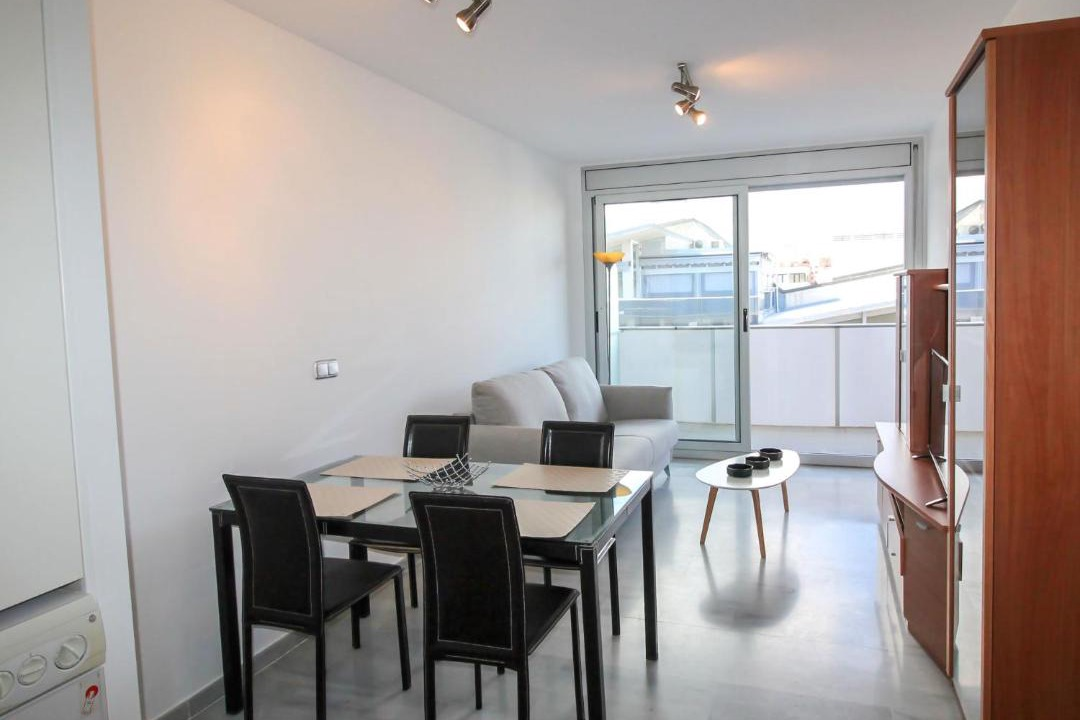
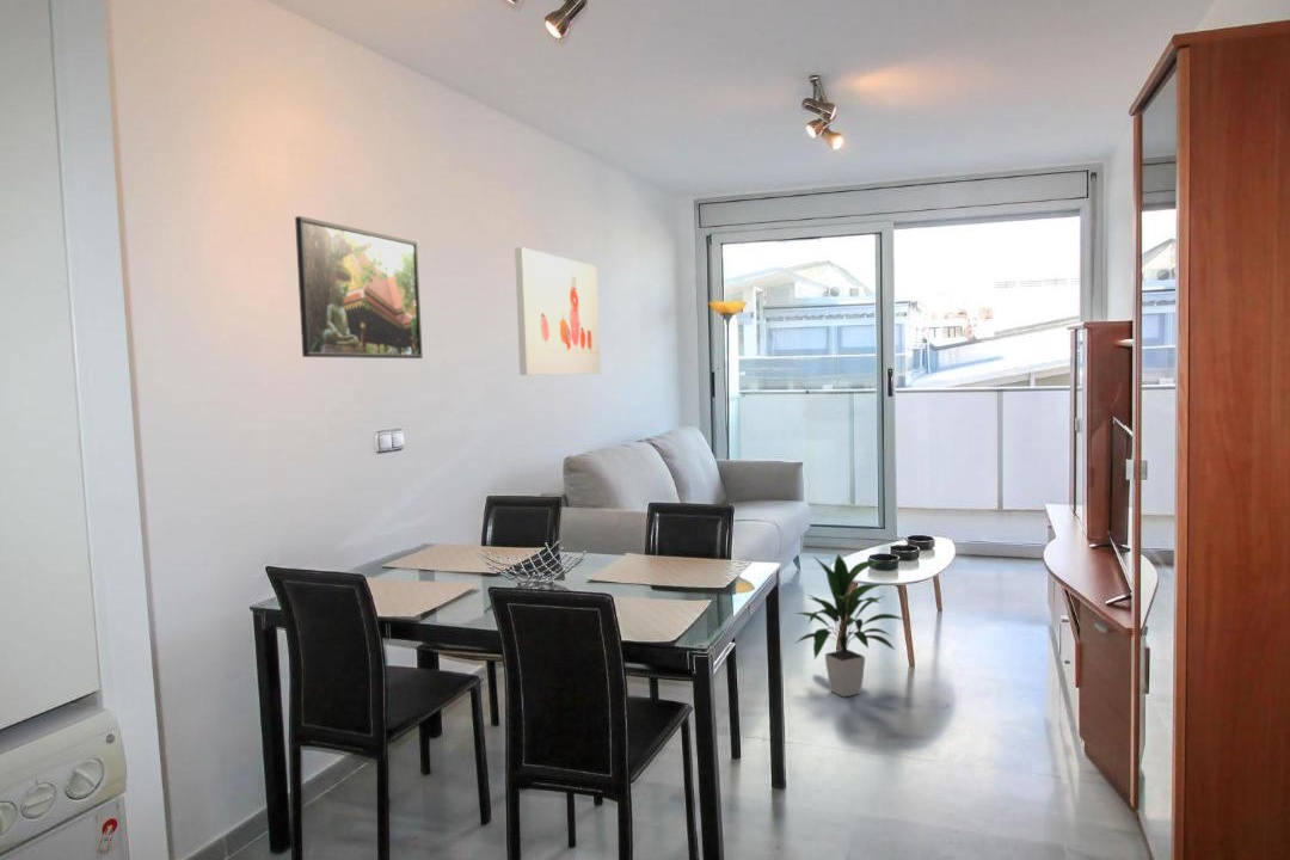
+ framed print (364, 294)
+ indoor plant (843, 620)
+ wall art (561, 315)
